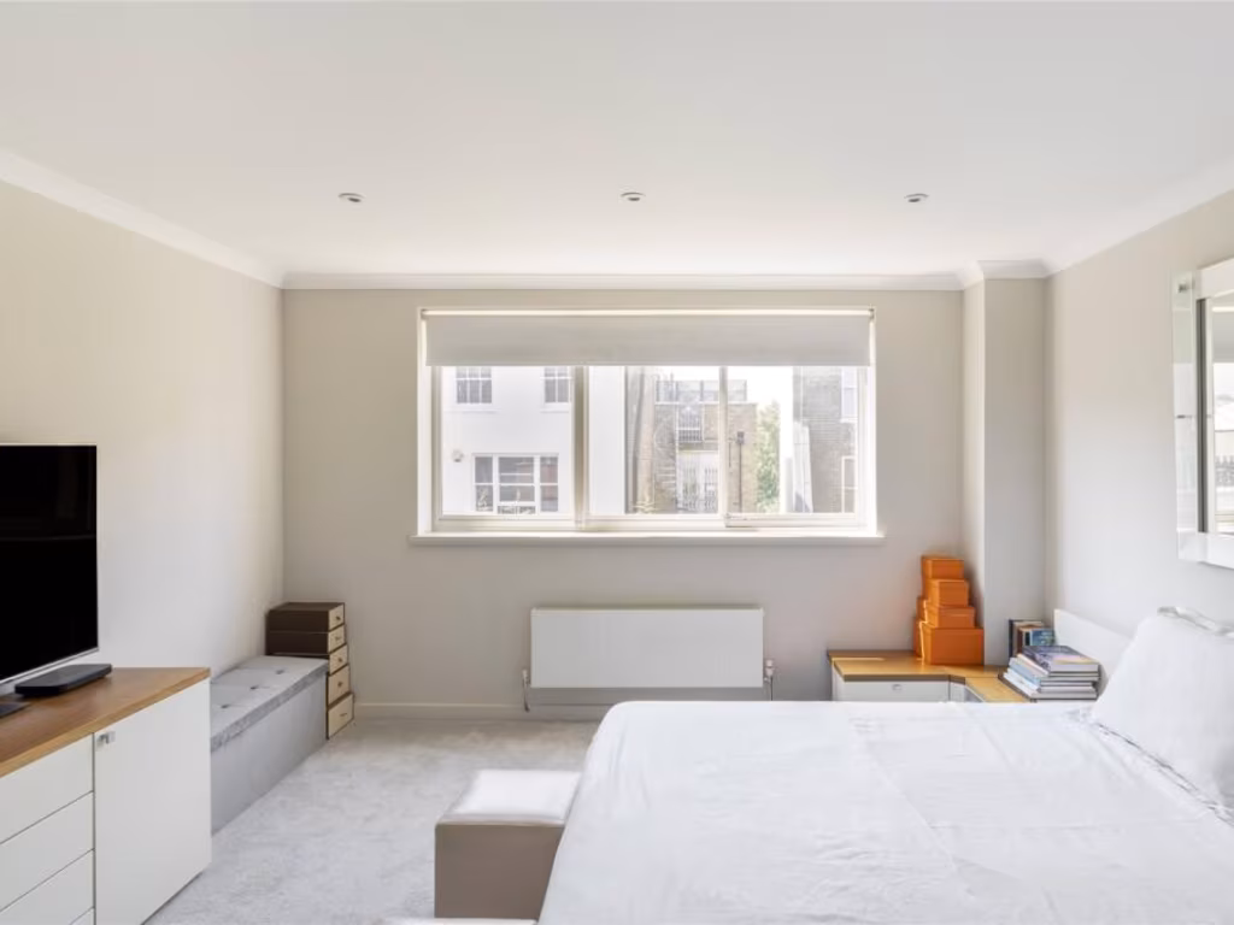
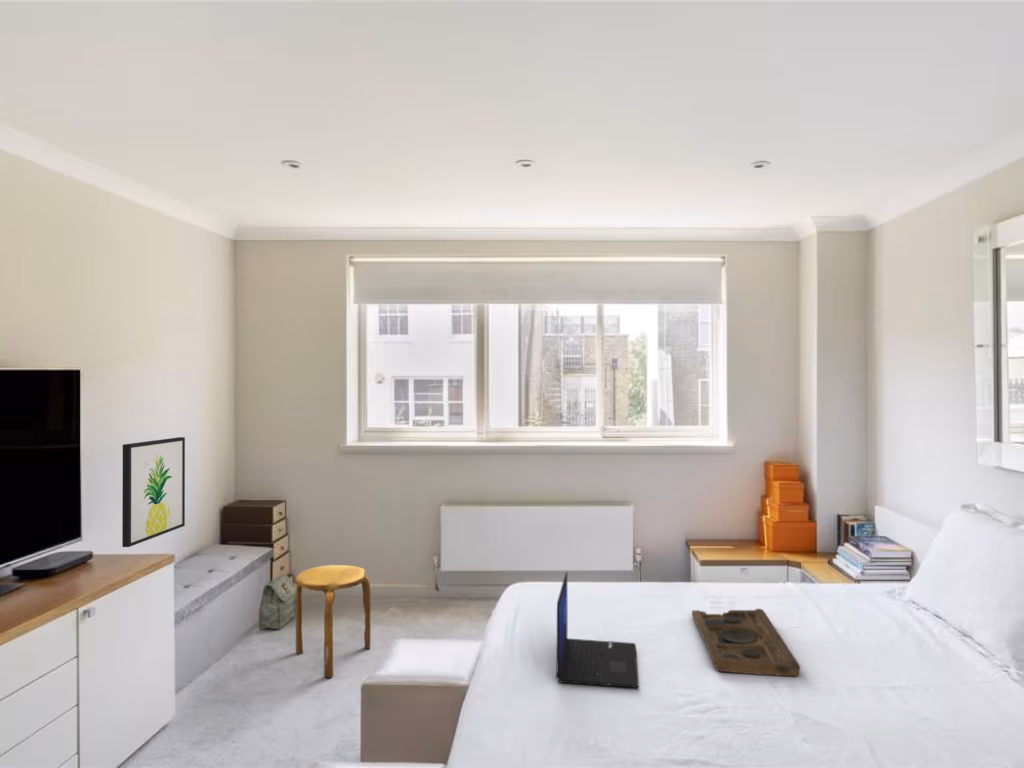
+ stool (332, 615)
+ bag (278, 600)
+ wall art (155, 488)
+ decorative tray (740, 637)
+ laptop (595, 640)
